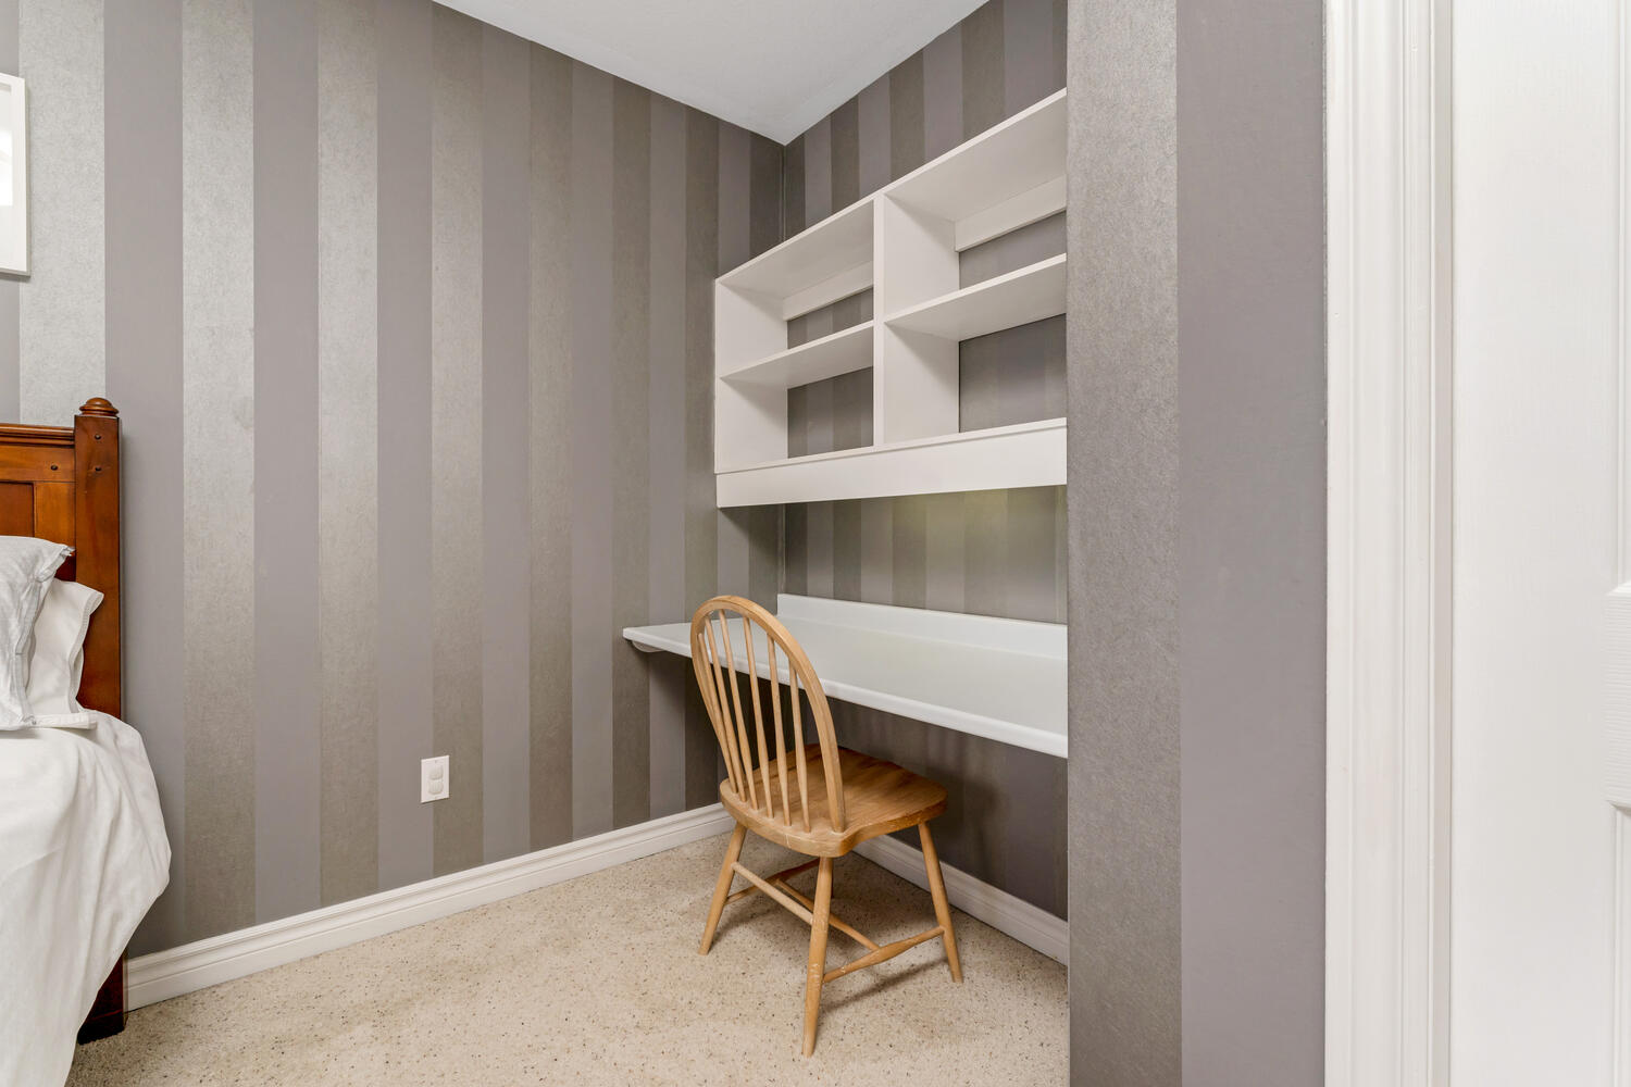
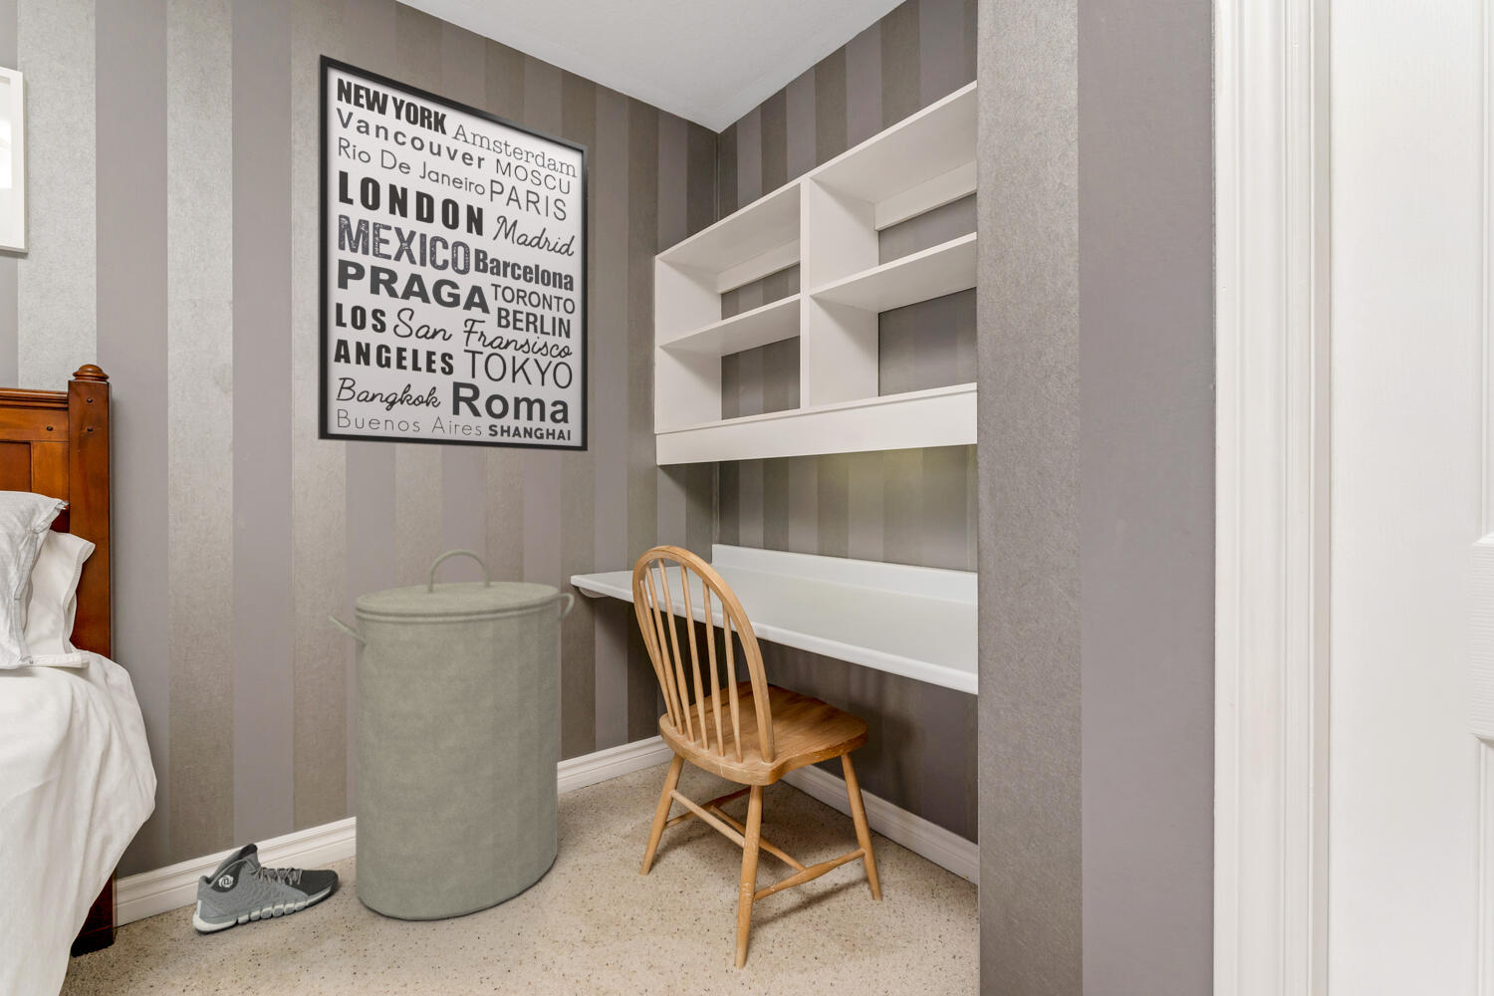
+ wall art (467, 277)
+ laundry hamper (462, 707)
+ sneaker (269, 876)
